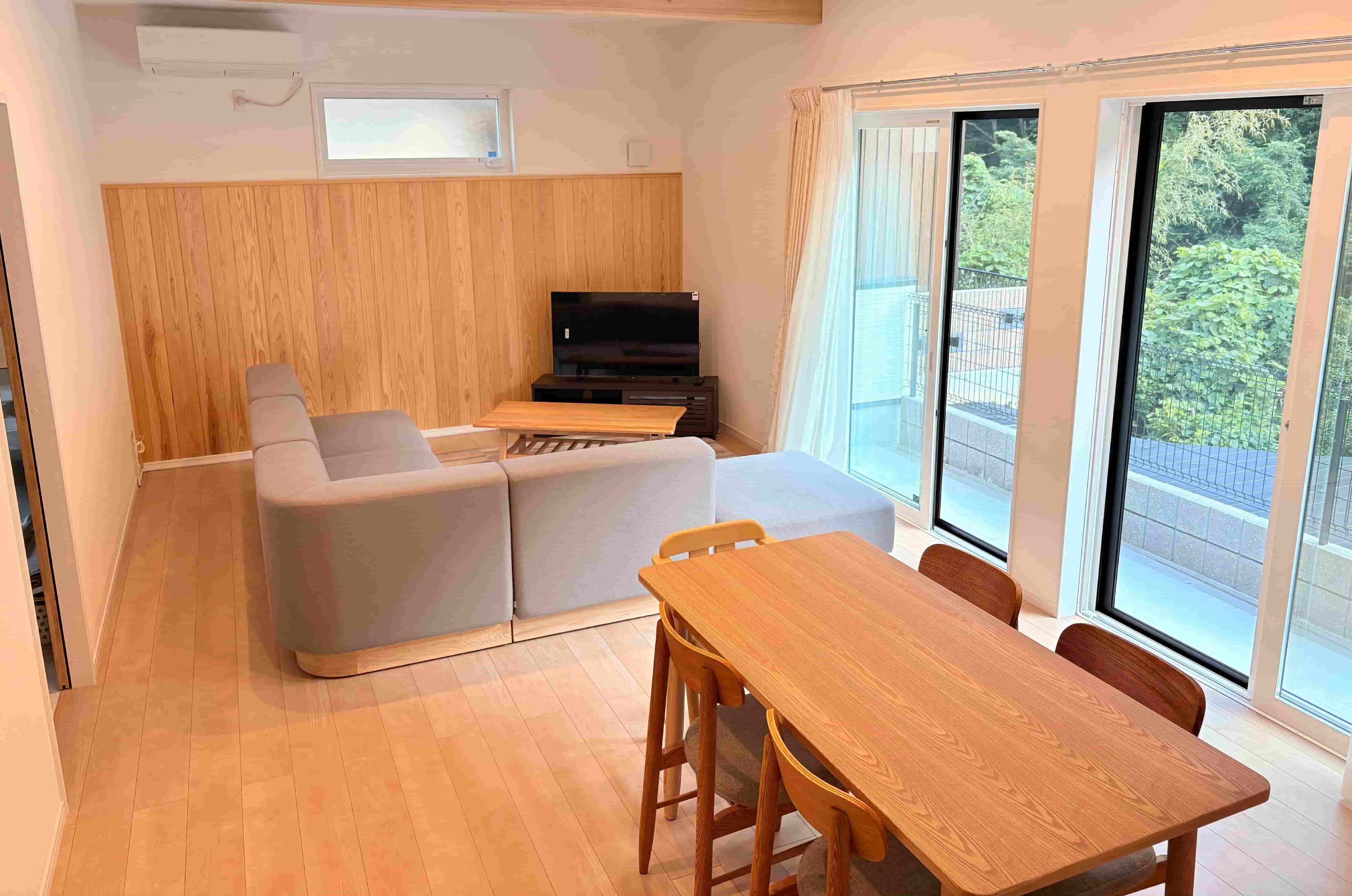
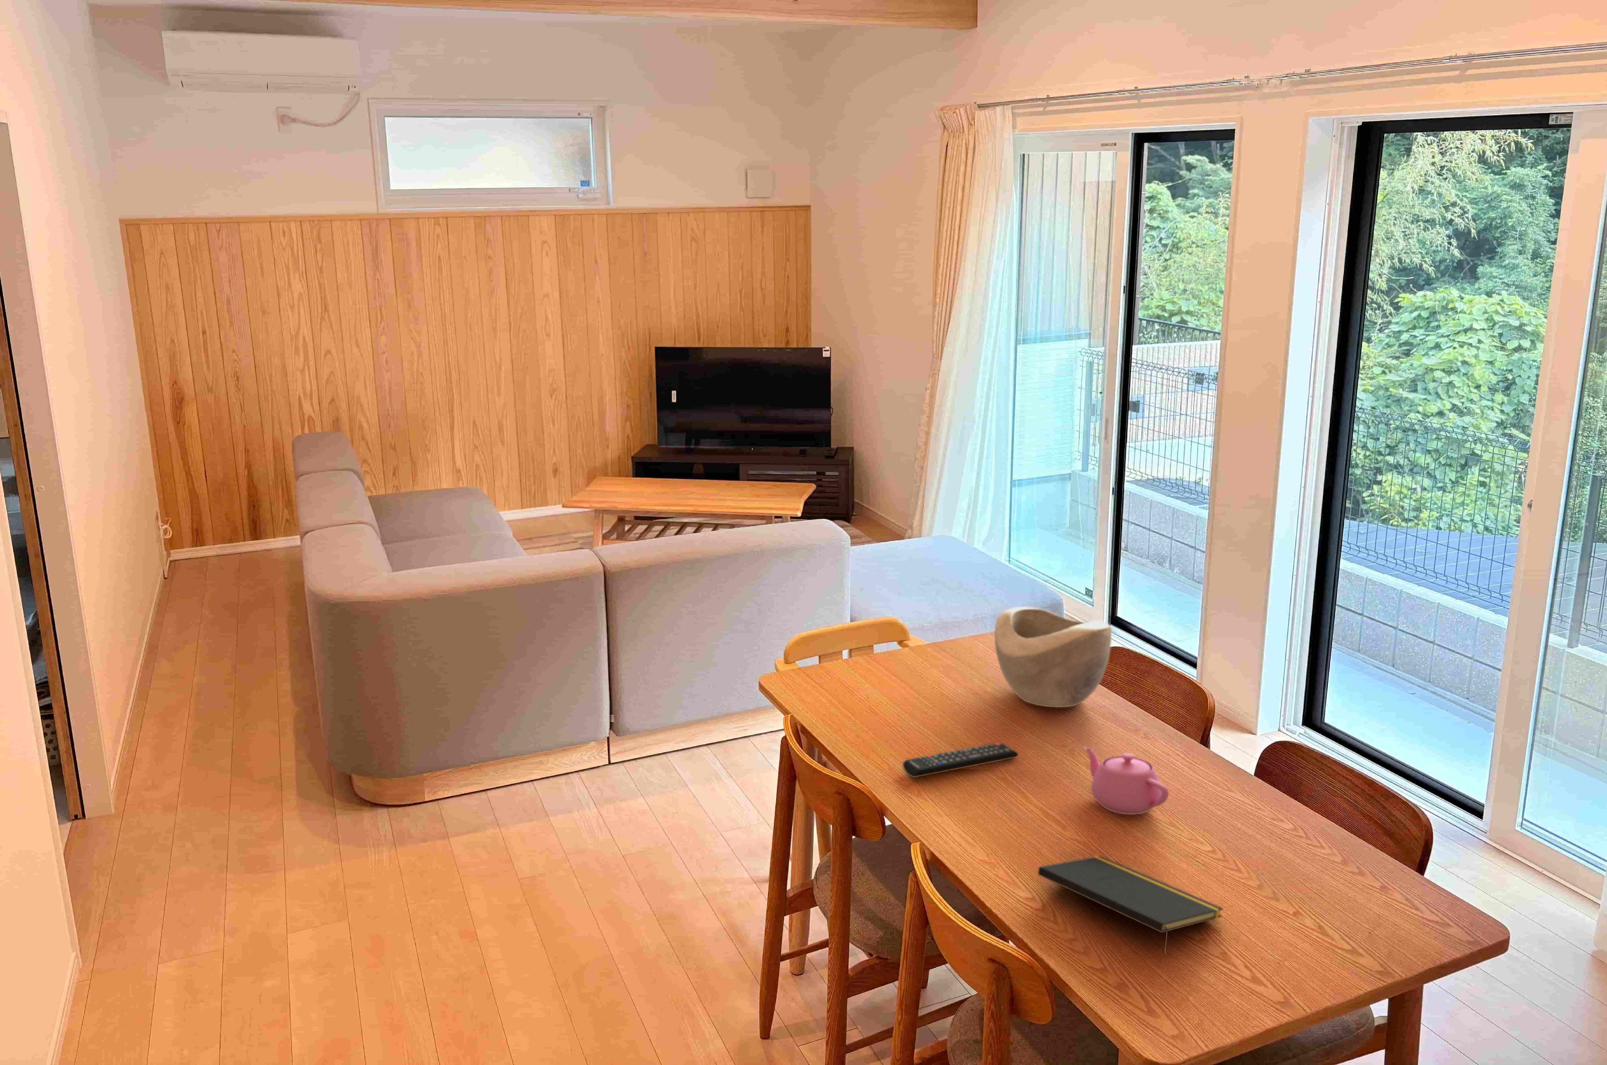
+ teapot (1123, 779)
+ notepad (1129, 891)
+ remote control (960, 760)
+ decorative bowl (1052, 657)
